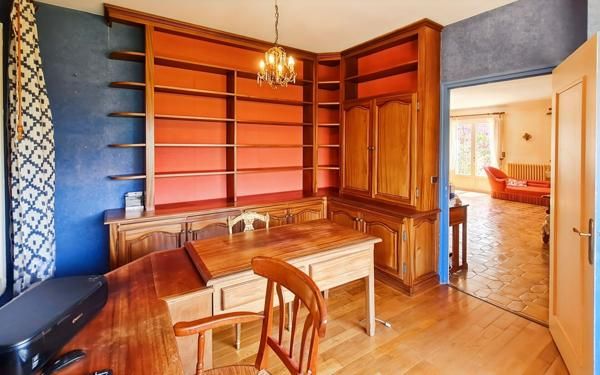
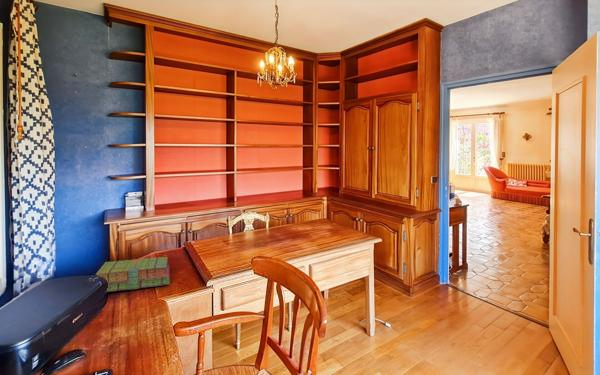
+ stack of books (135, 272)
